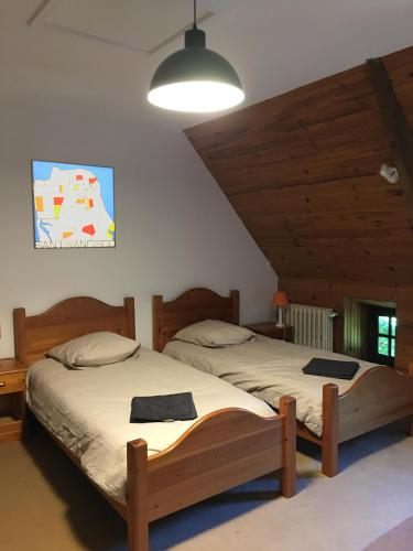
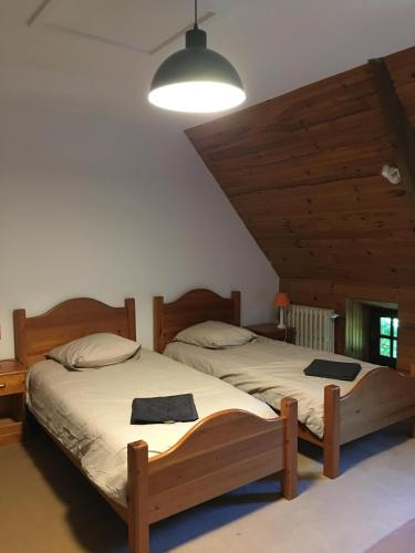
- wall art (75, 206)
